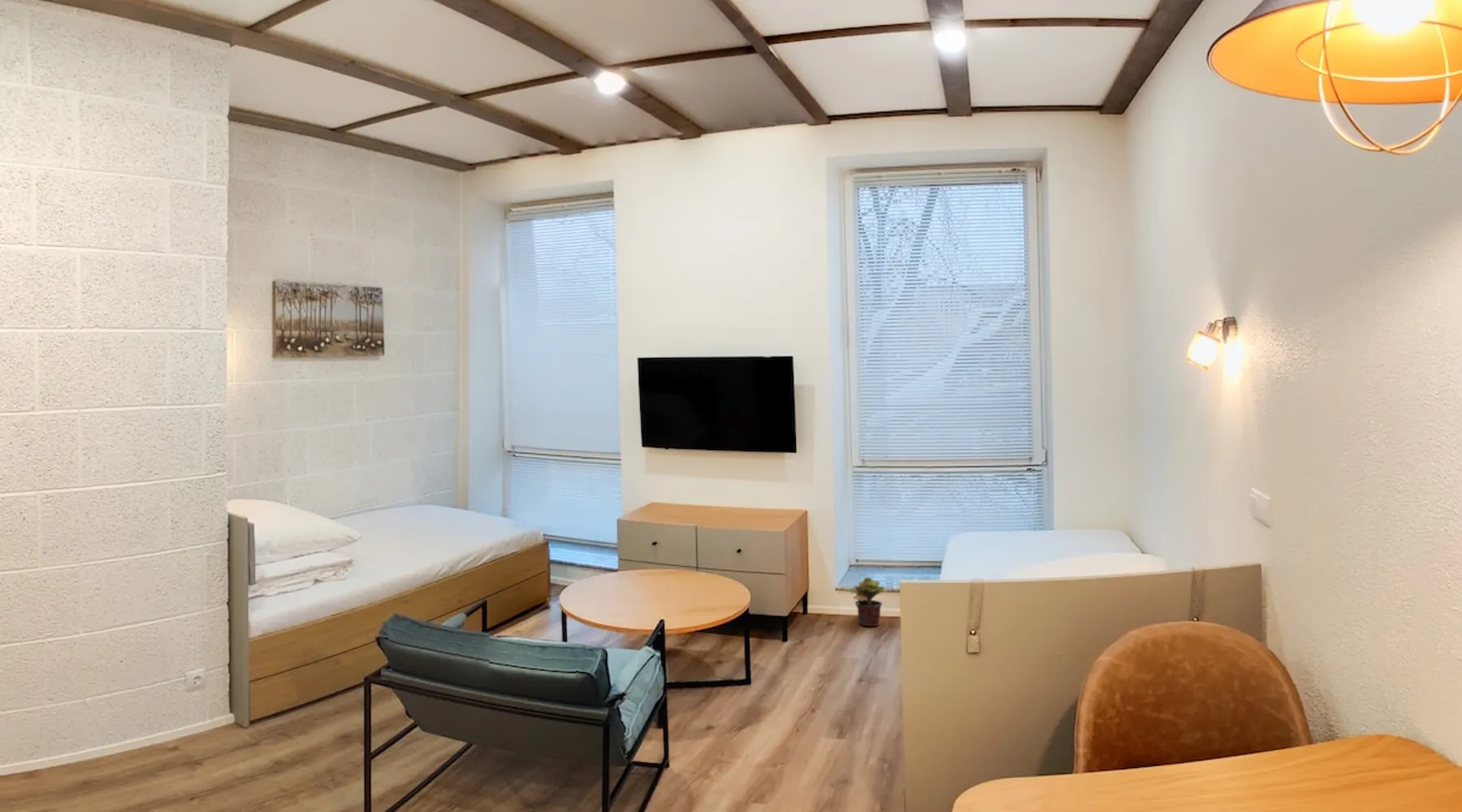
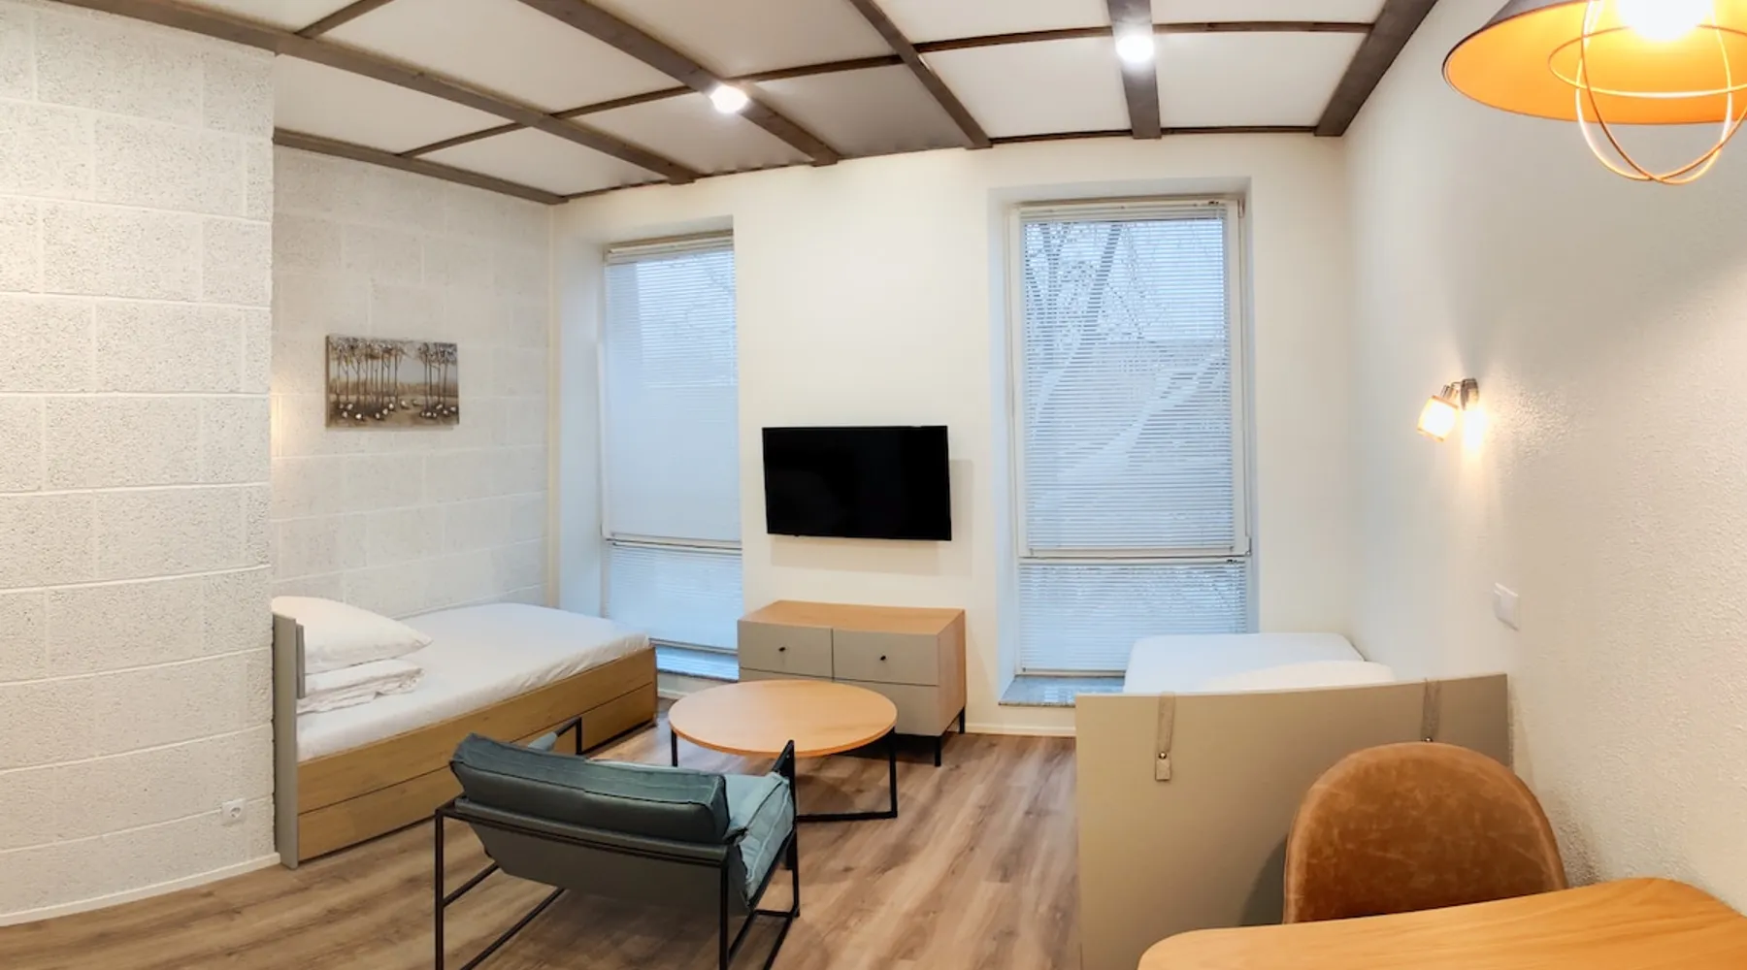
- potted plant (867, 599)
